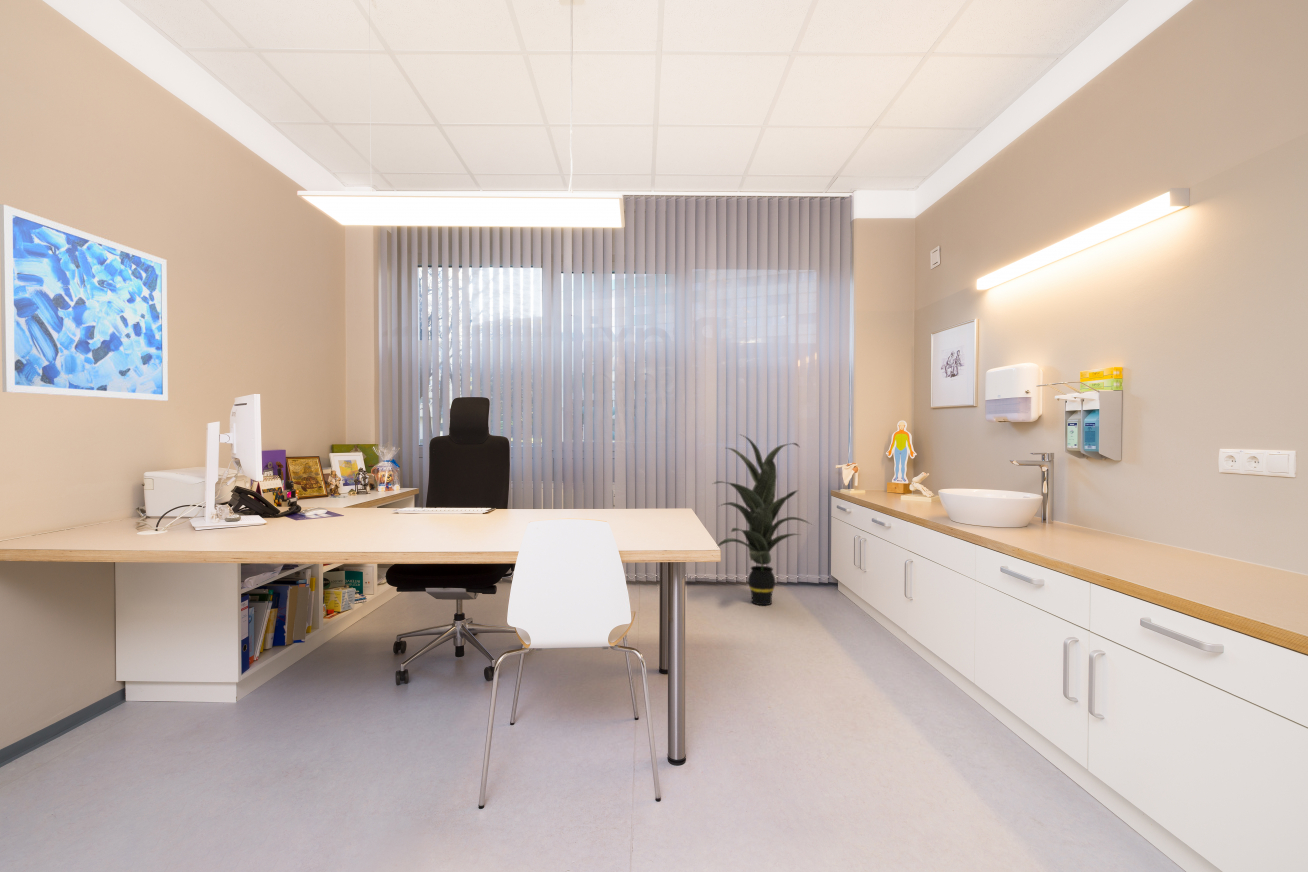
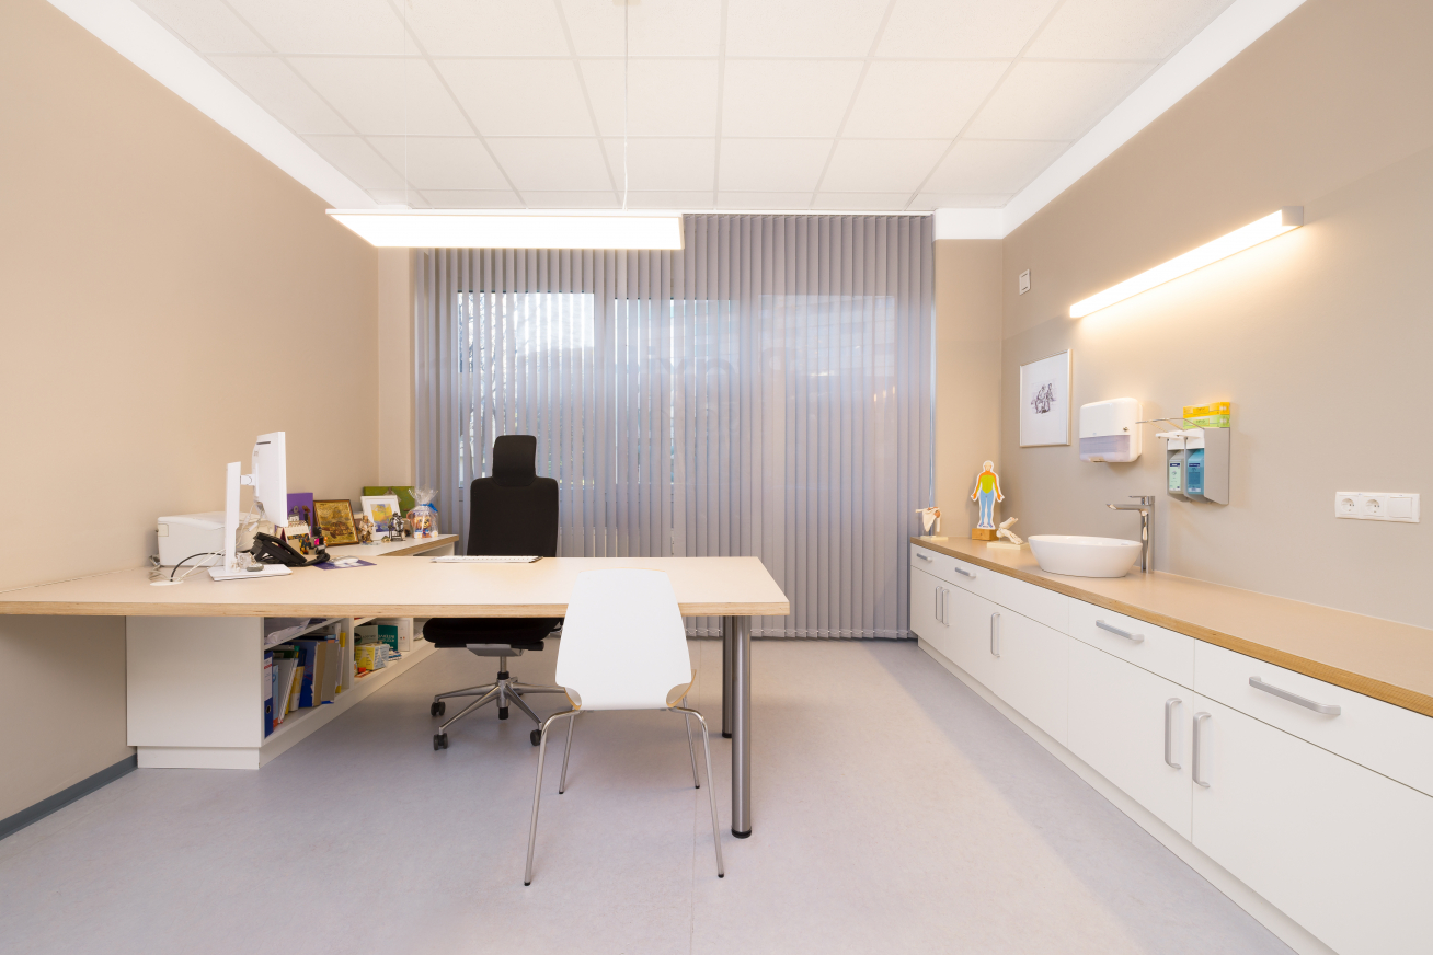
- indoor plant (755, 517)
- wall art (95, 316)
